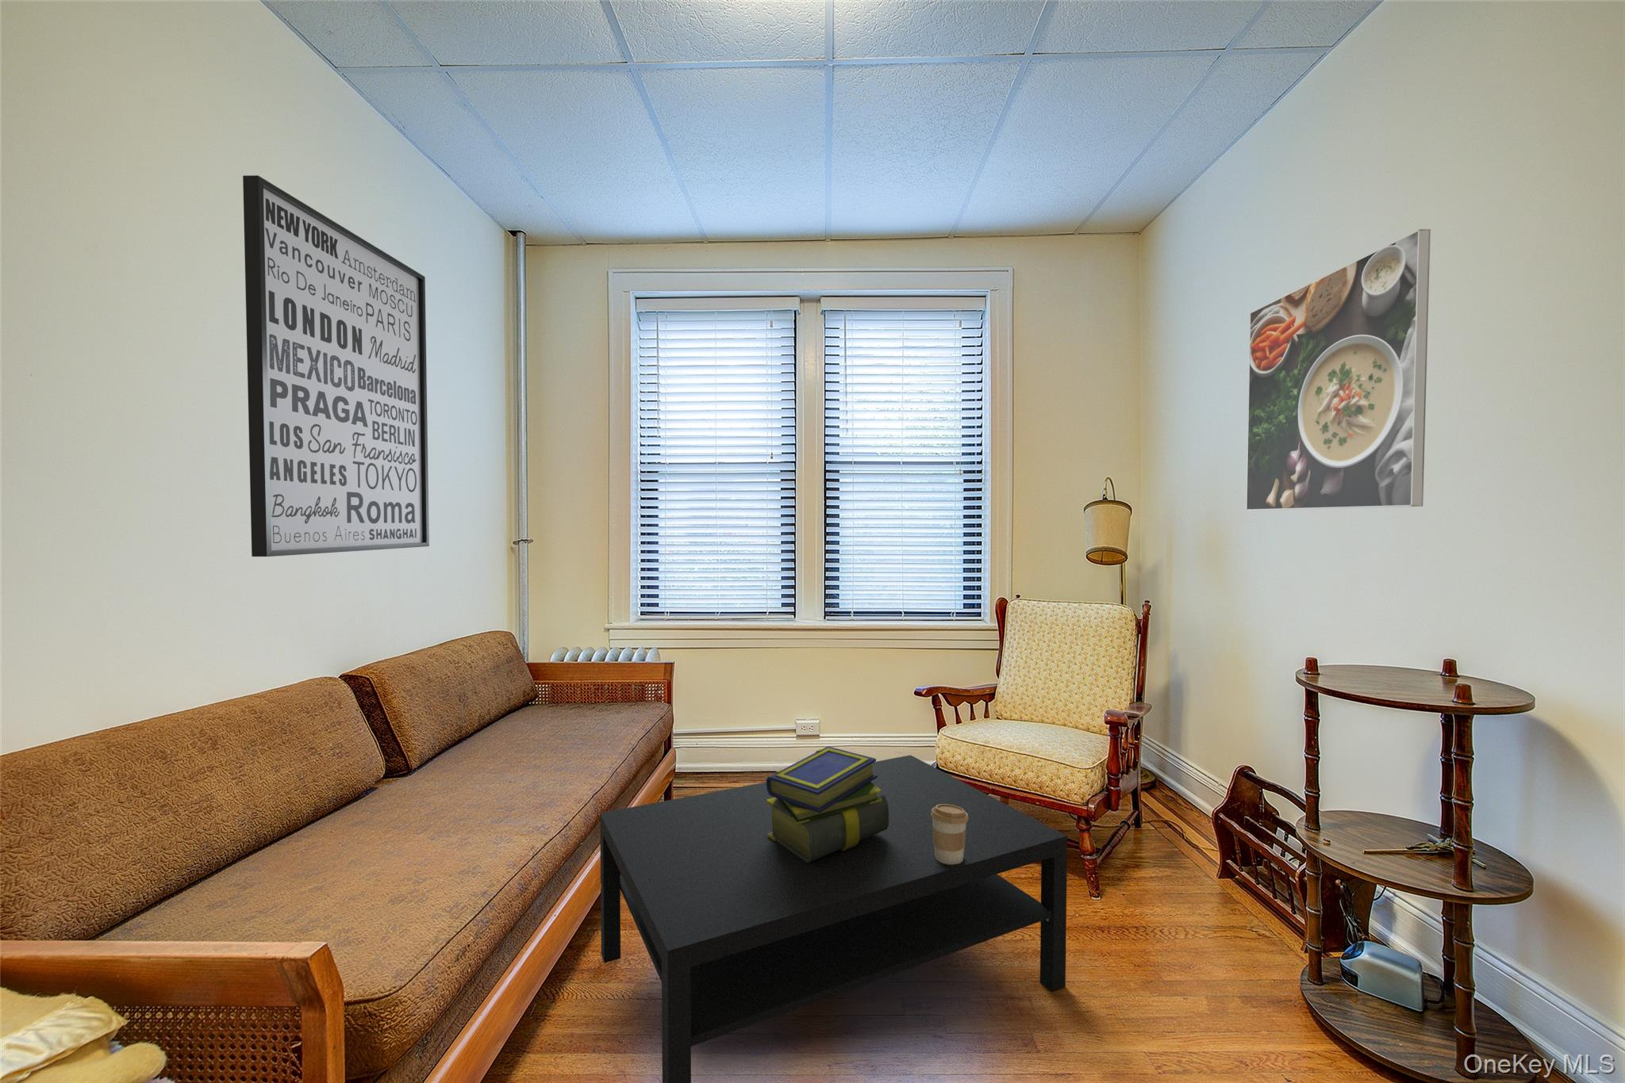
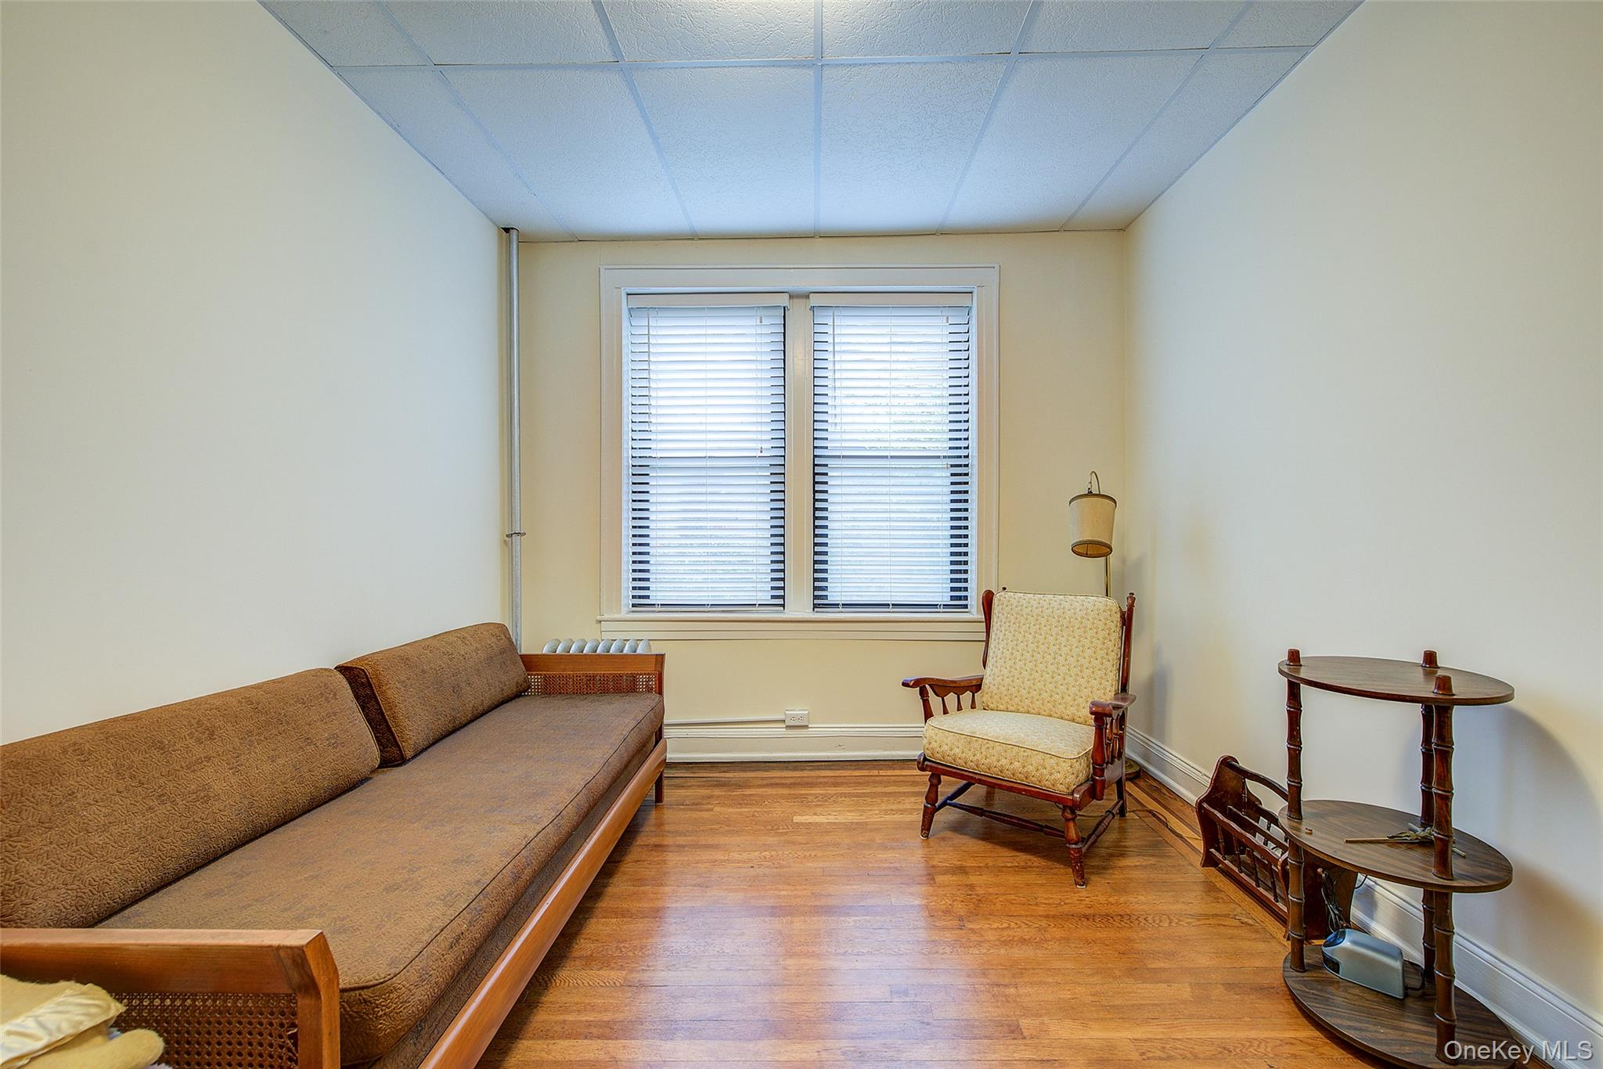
- stack of books (826, 799)
- wall art (352, 393)
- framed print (1322, 393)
- coffee cup (949, 830)
- coffee table (825, 897)
